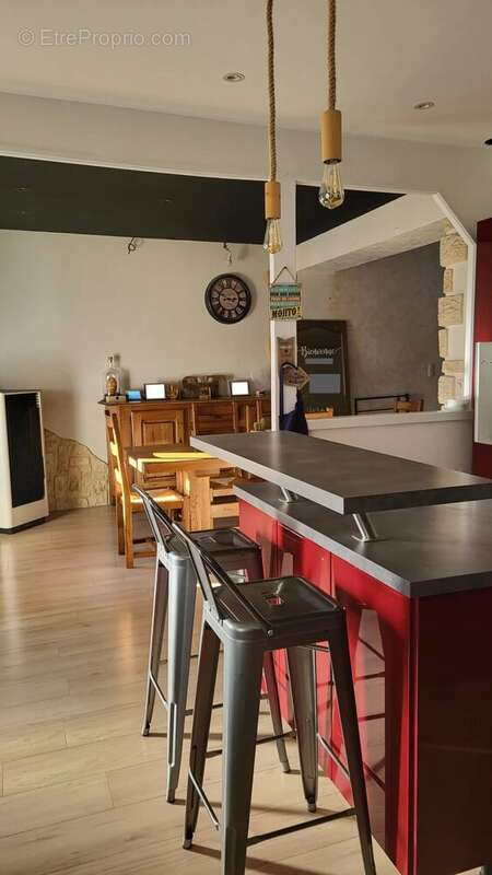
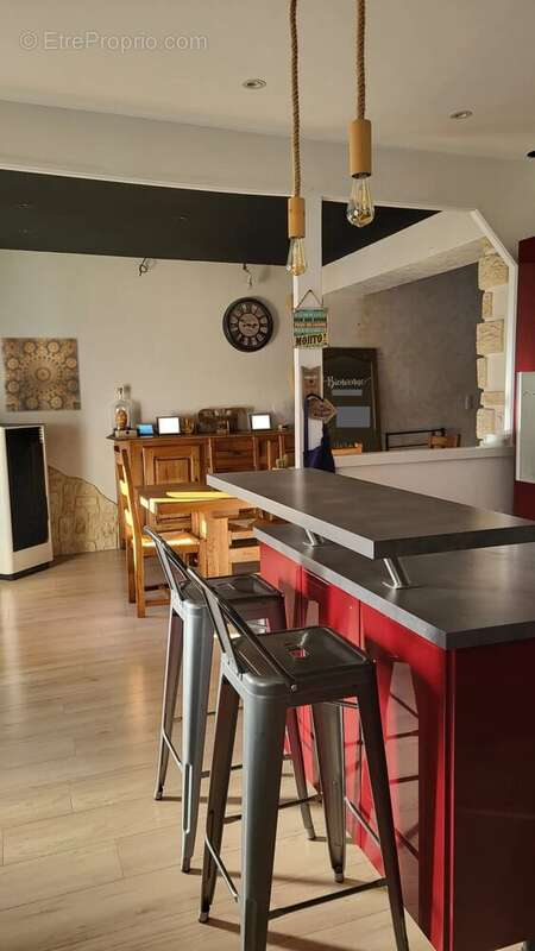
+ wall art (42, 374)
